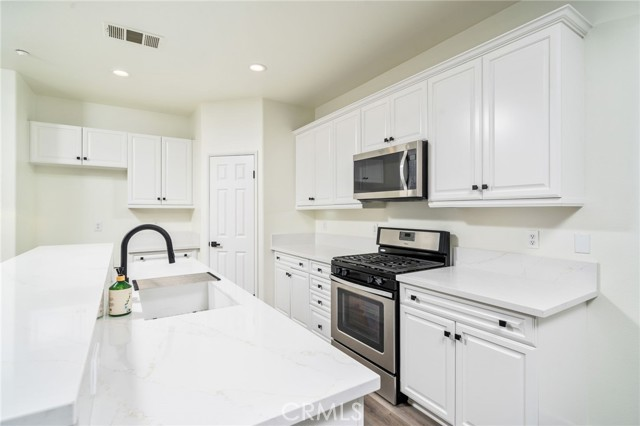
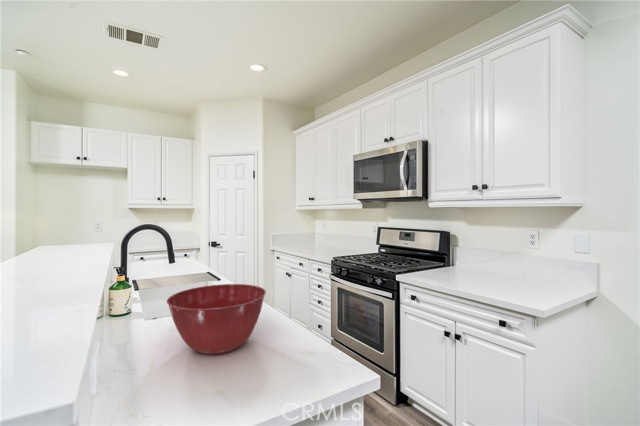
+ mixing bowl (218, 319)
